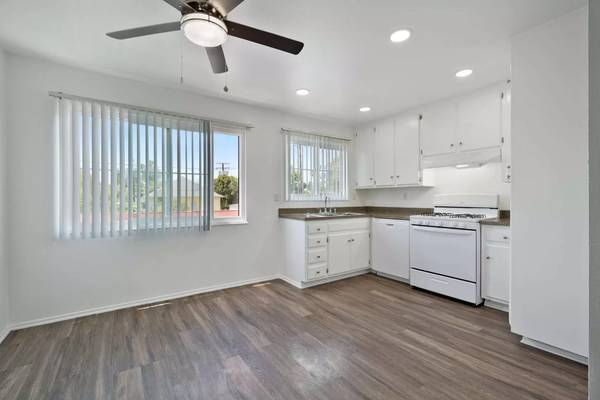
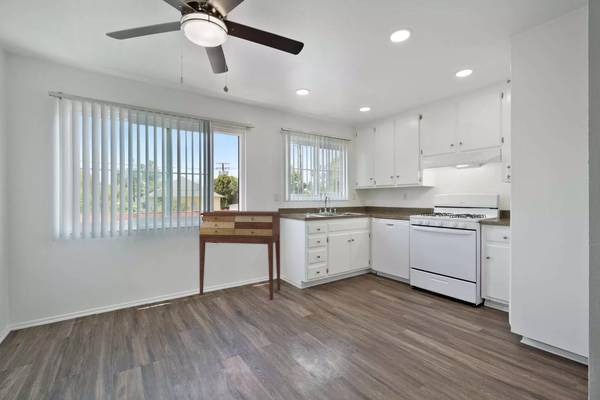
+ console table (241, 243)
